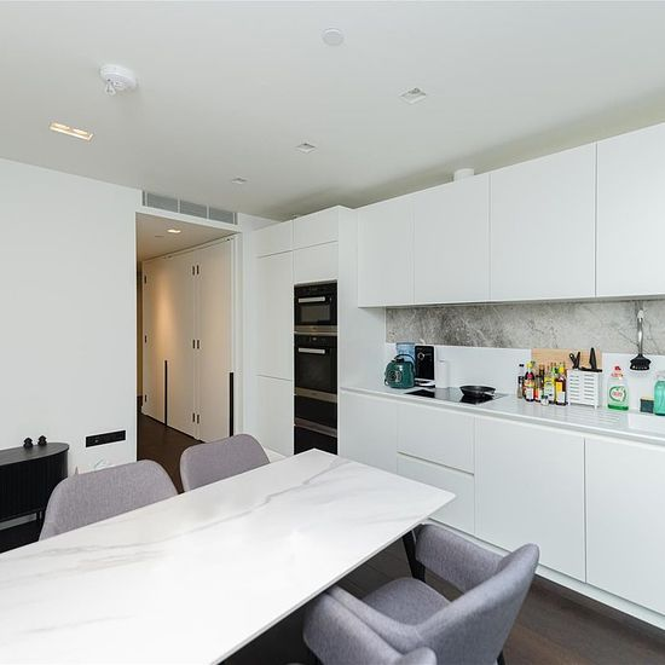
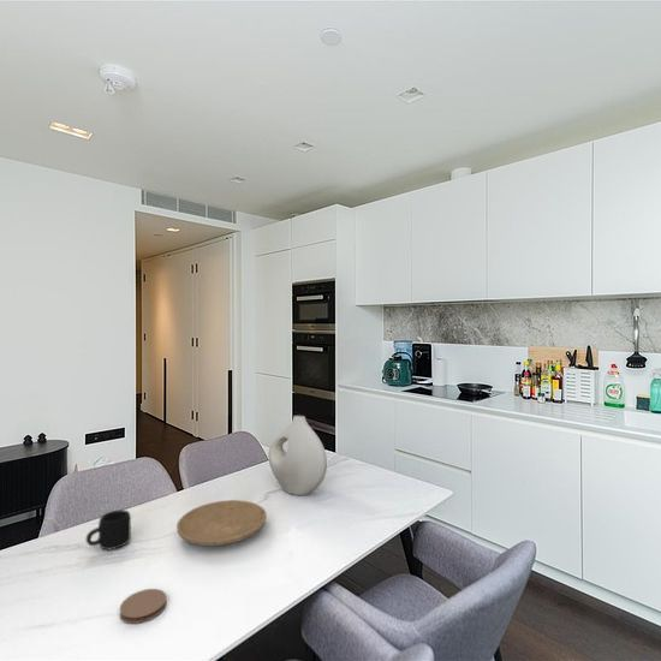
+ coaster (143, 605)
+ plate (222, 525)
+ vase (296, 452)
+ mug (108, 531)
